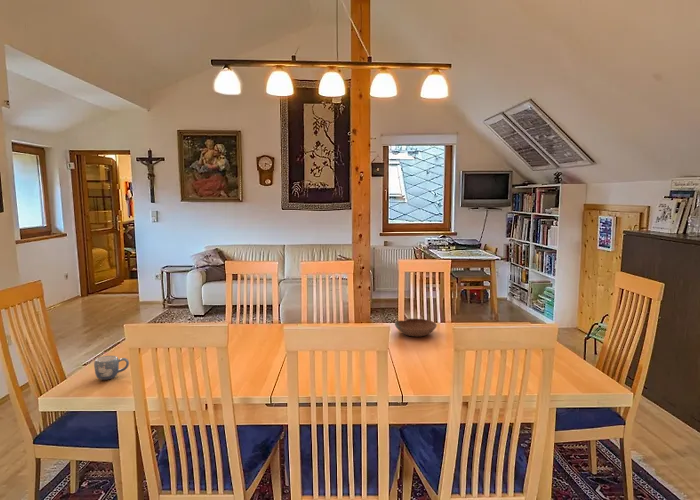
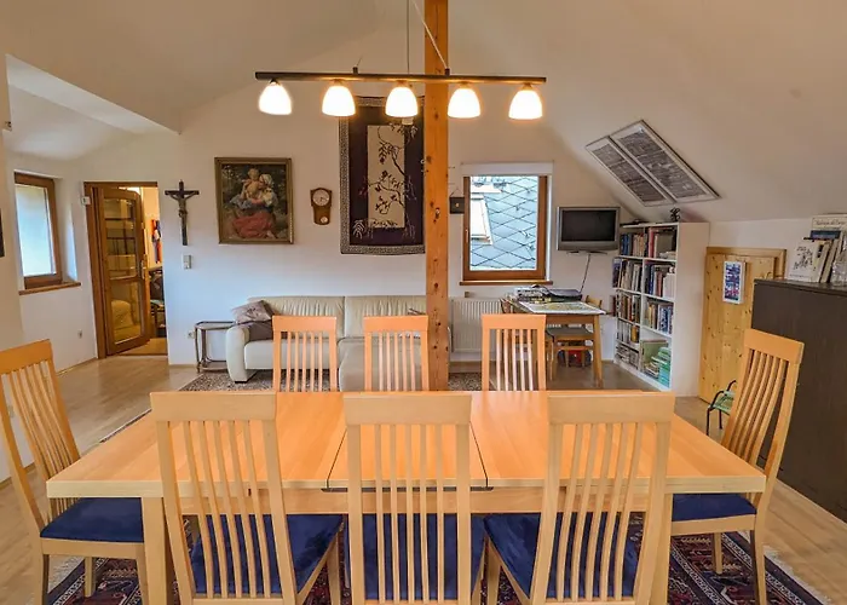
- bowl (415, 328)
- mug (111, 367)
